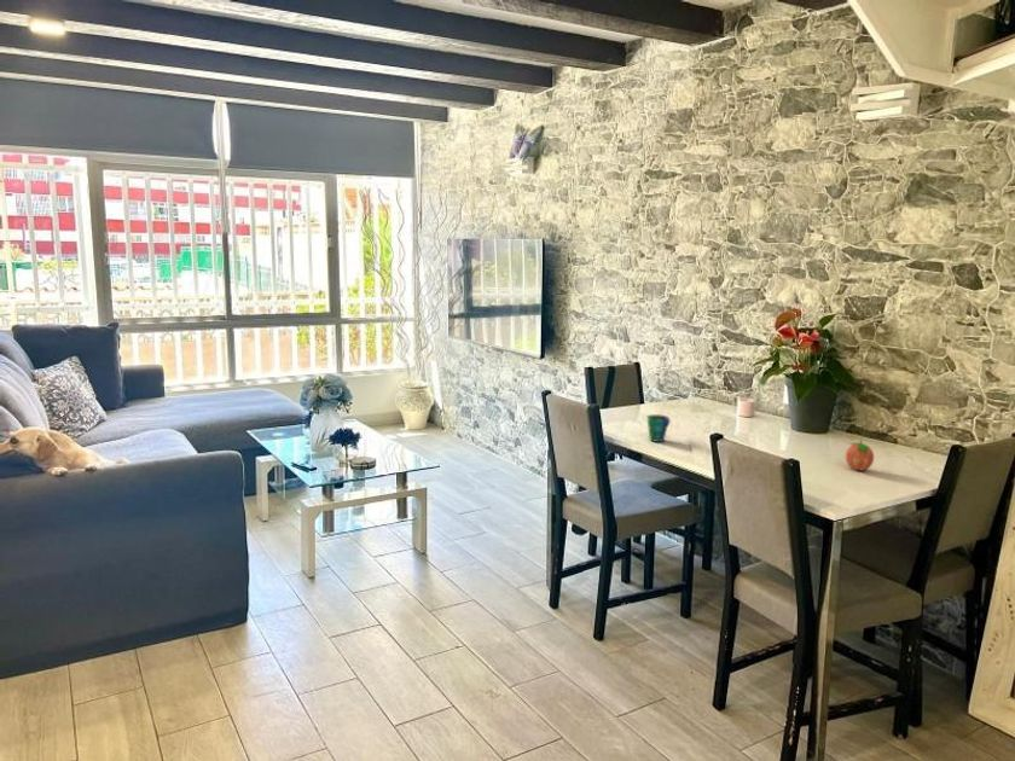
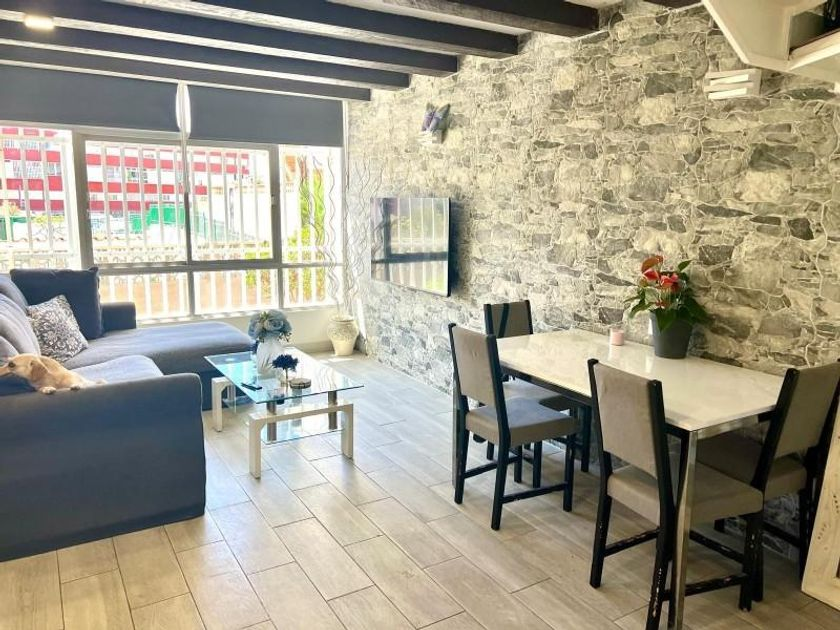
- fruit (859, 454)
- cup (659, 428)
